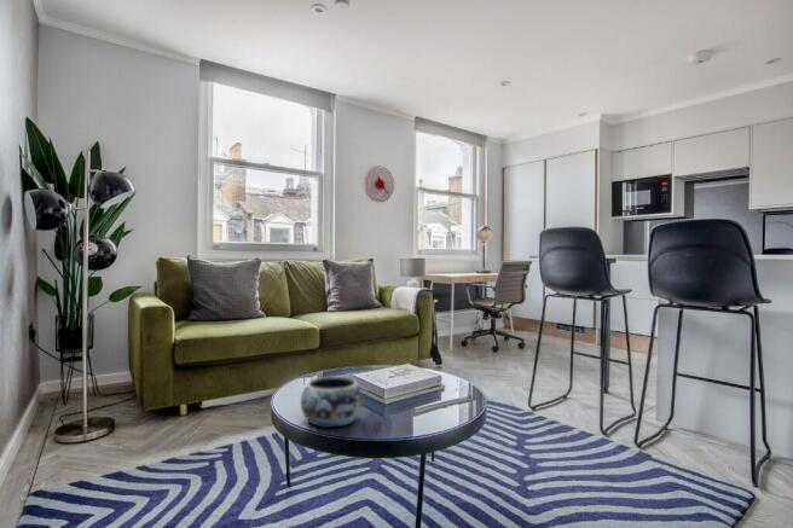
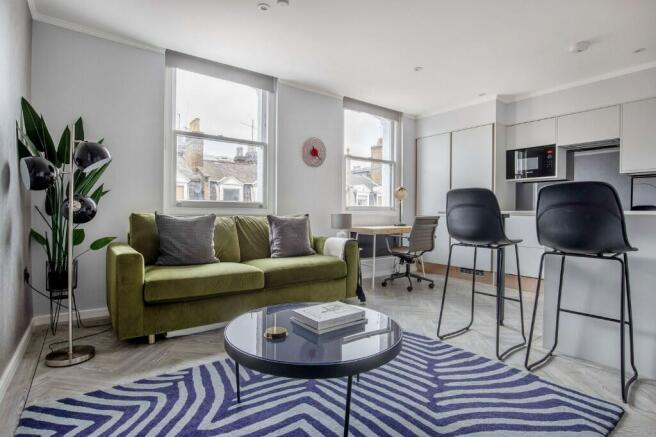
- decorative bowl (331, 400)
